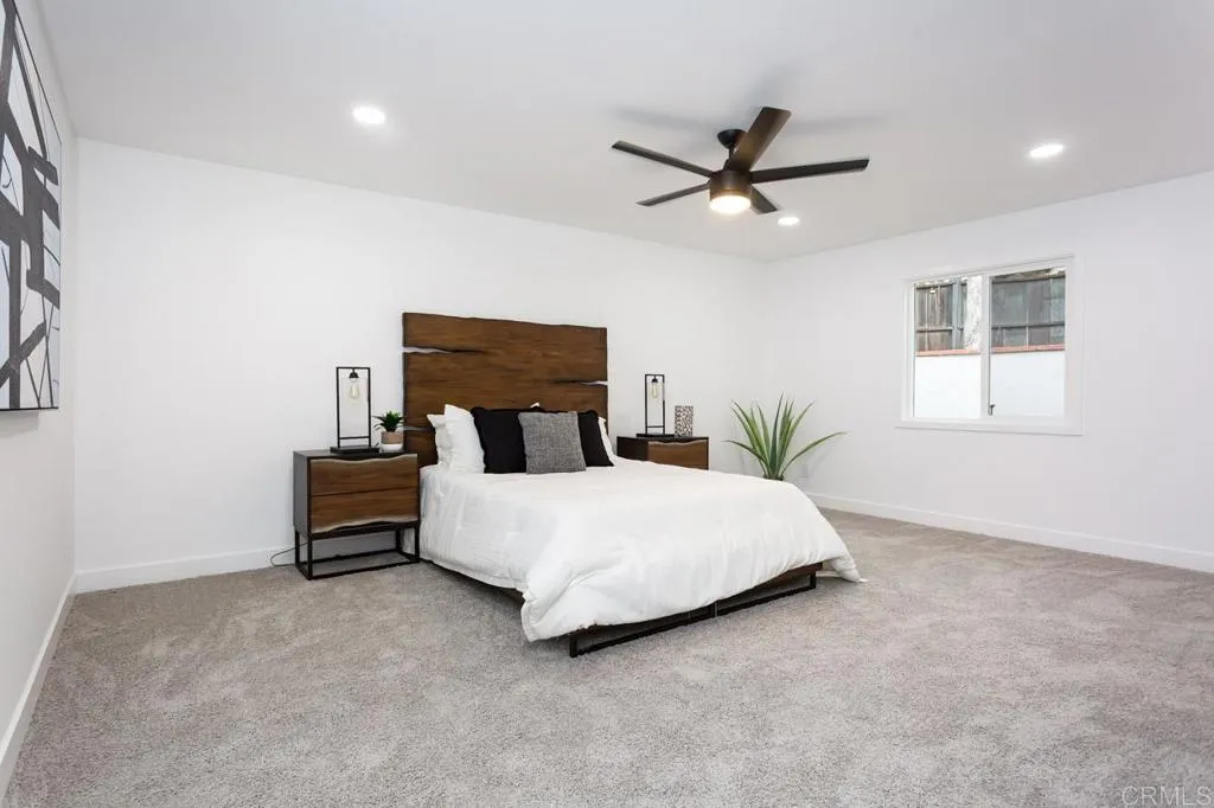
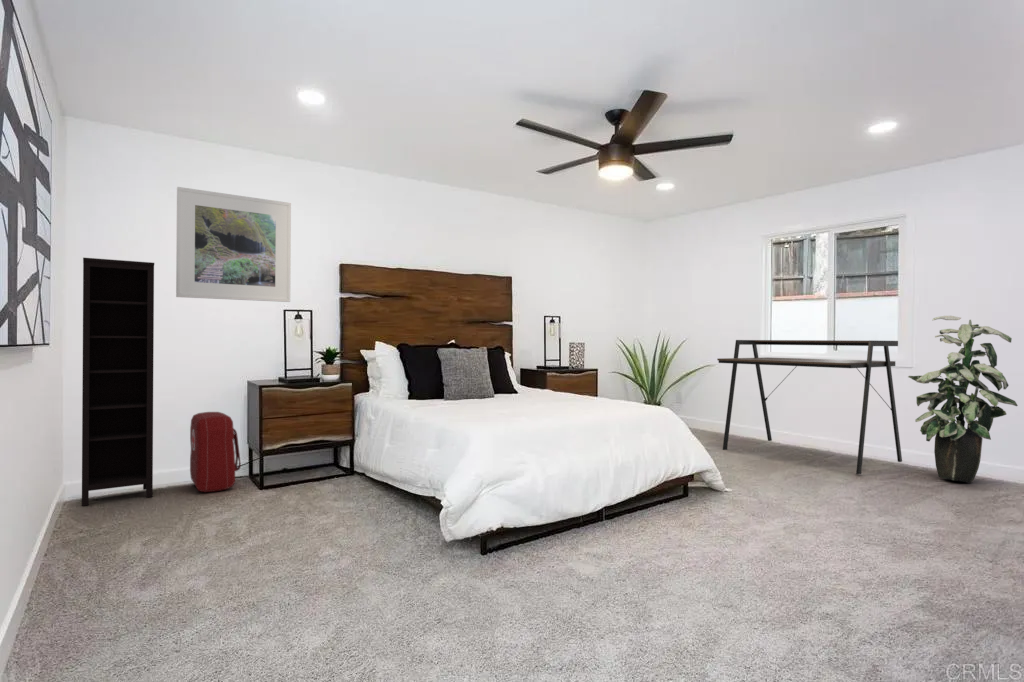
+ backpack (216, 449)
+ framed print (236, 247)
+ desk (784, 379)
+ indoor plant (957, 398)
+ bookcase (118, 379)
